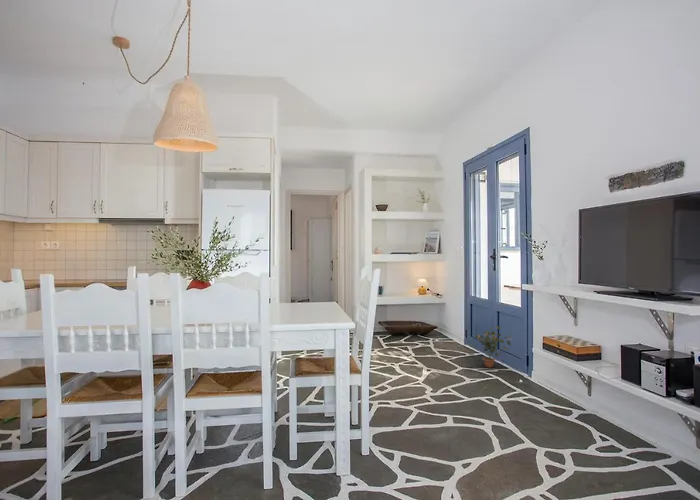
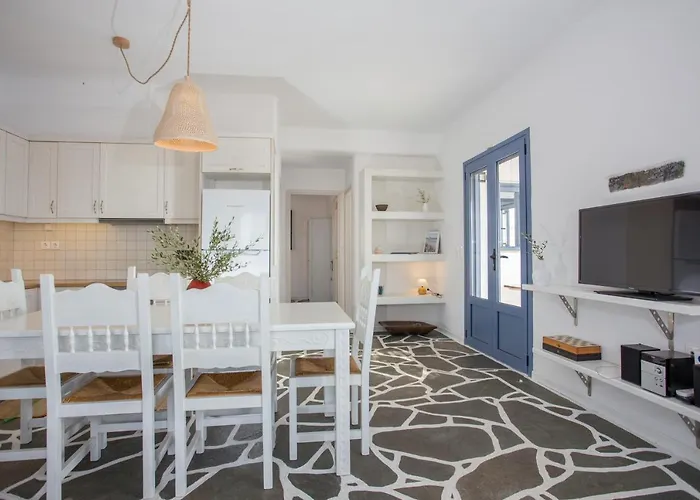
- potted plant (489, 346)
